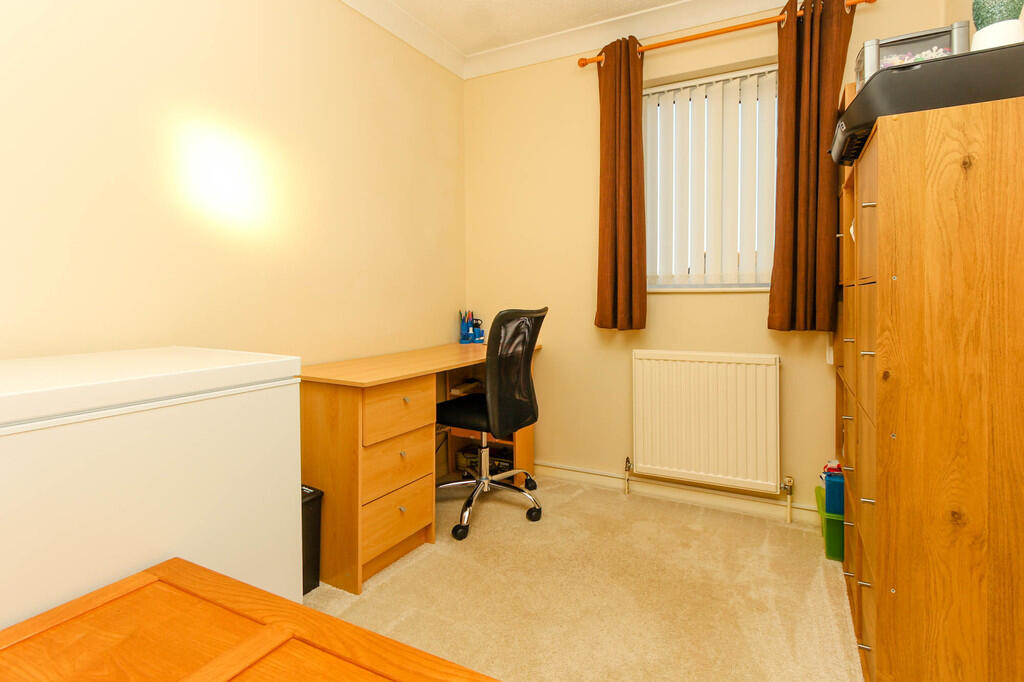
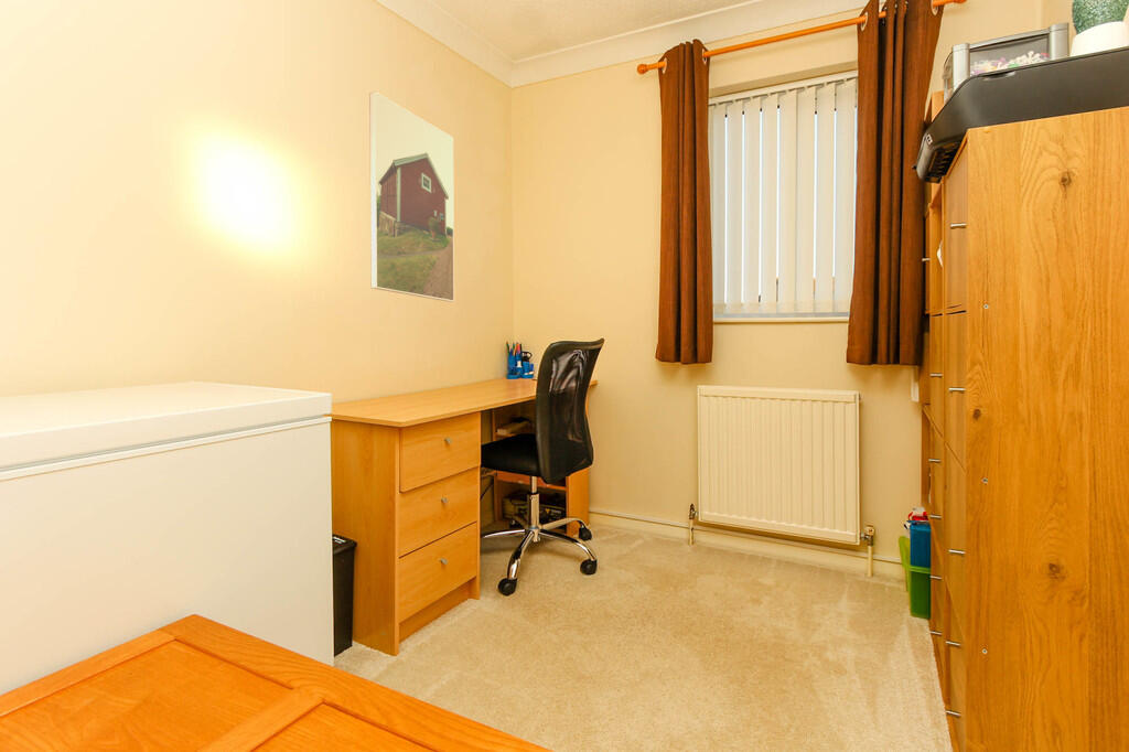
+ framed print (415, 206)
